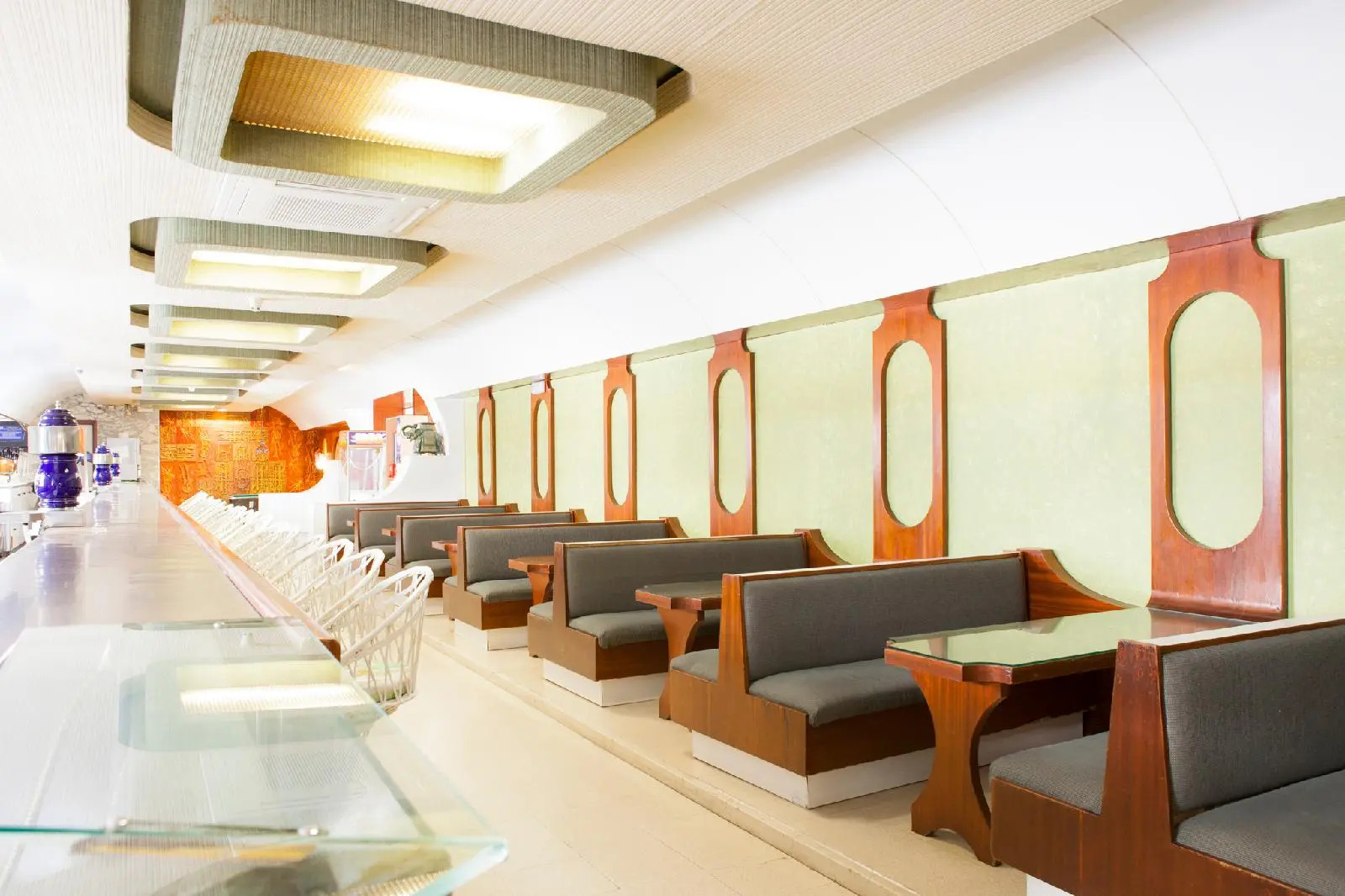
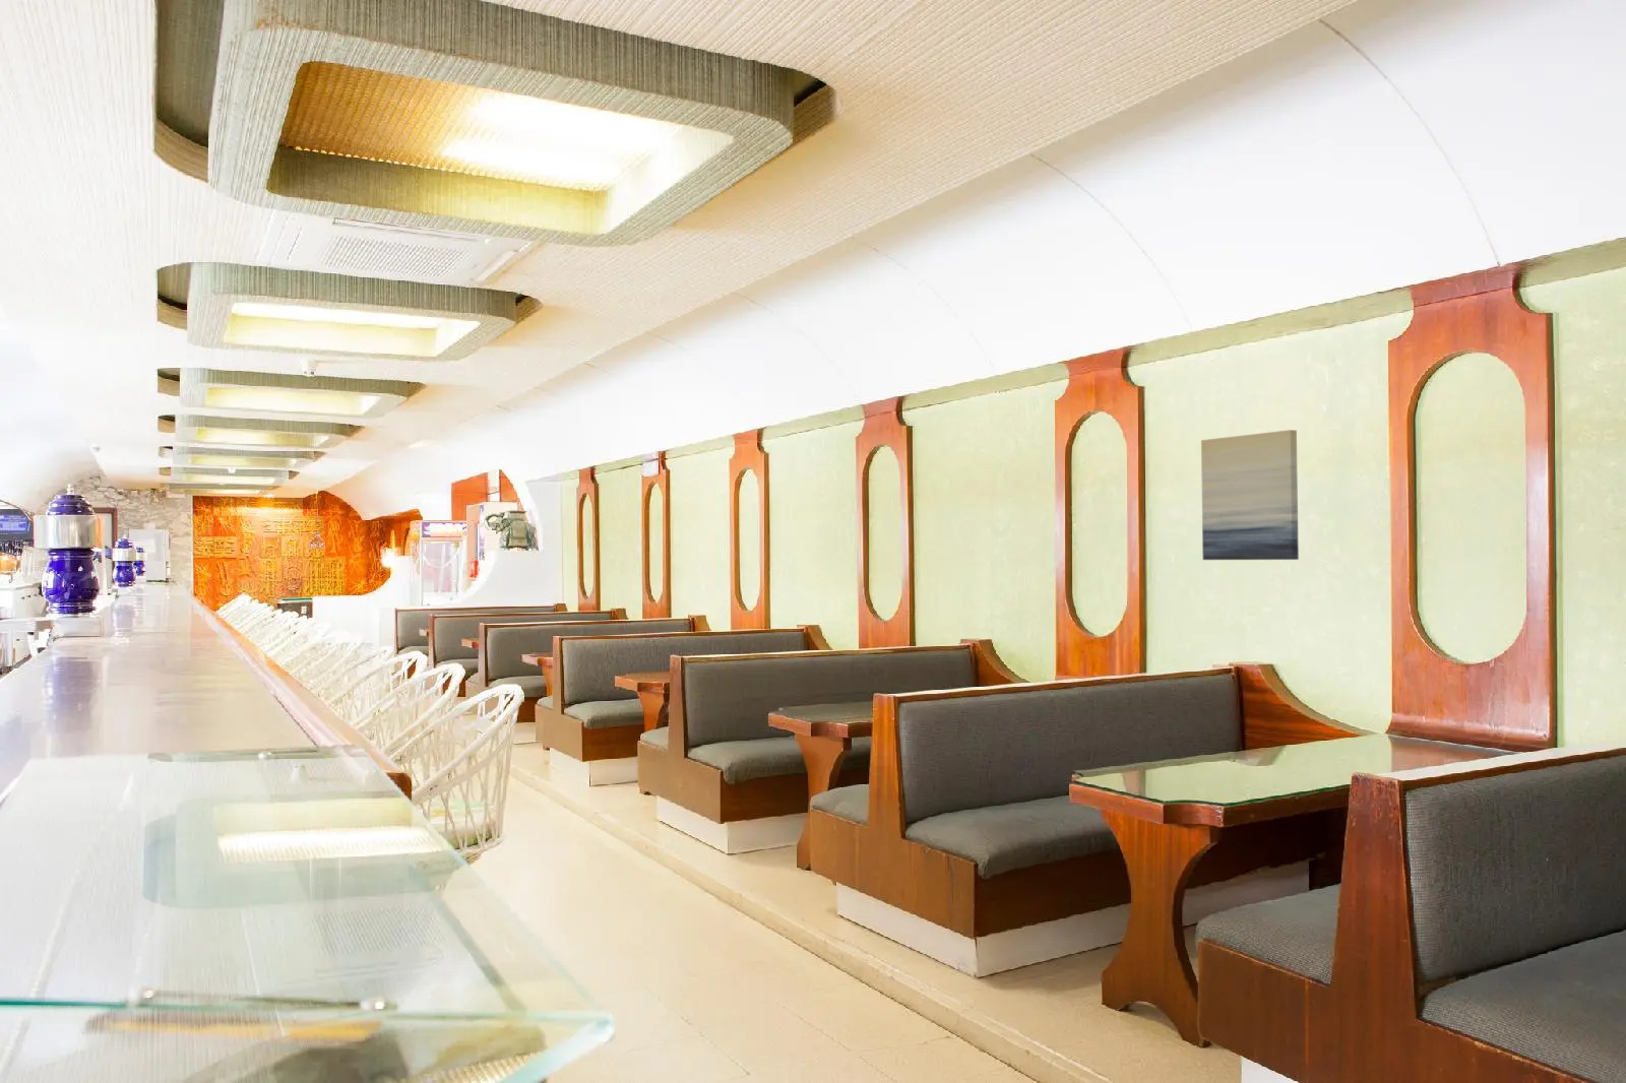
+ wall art (1246, 497)
